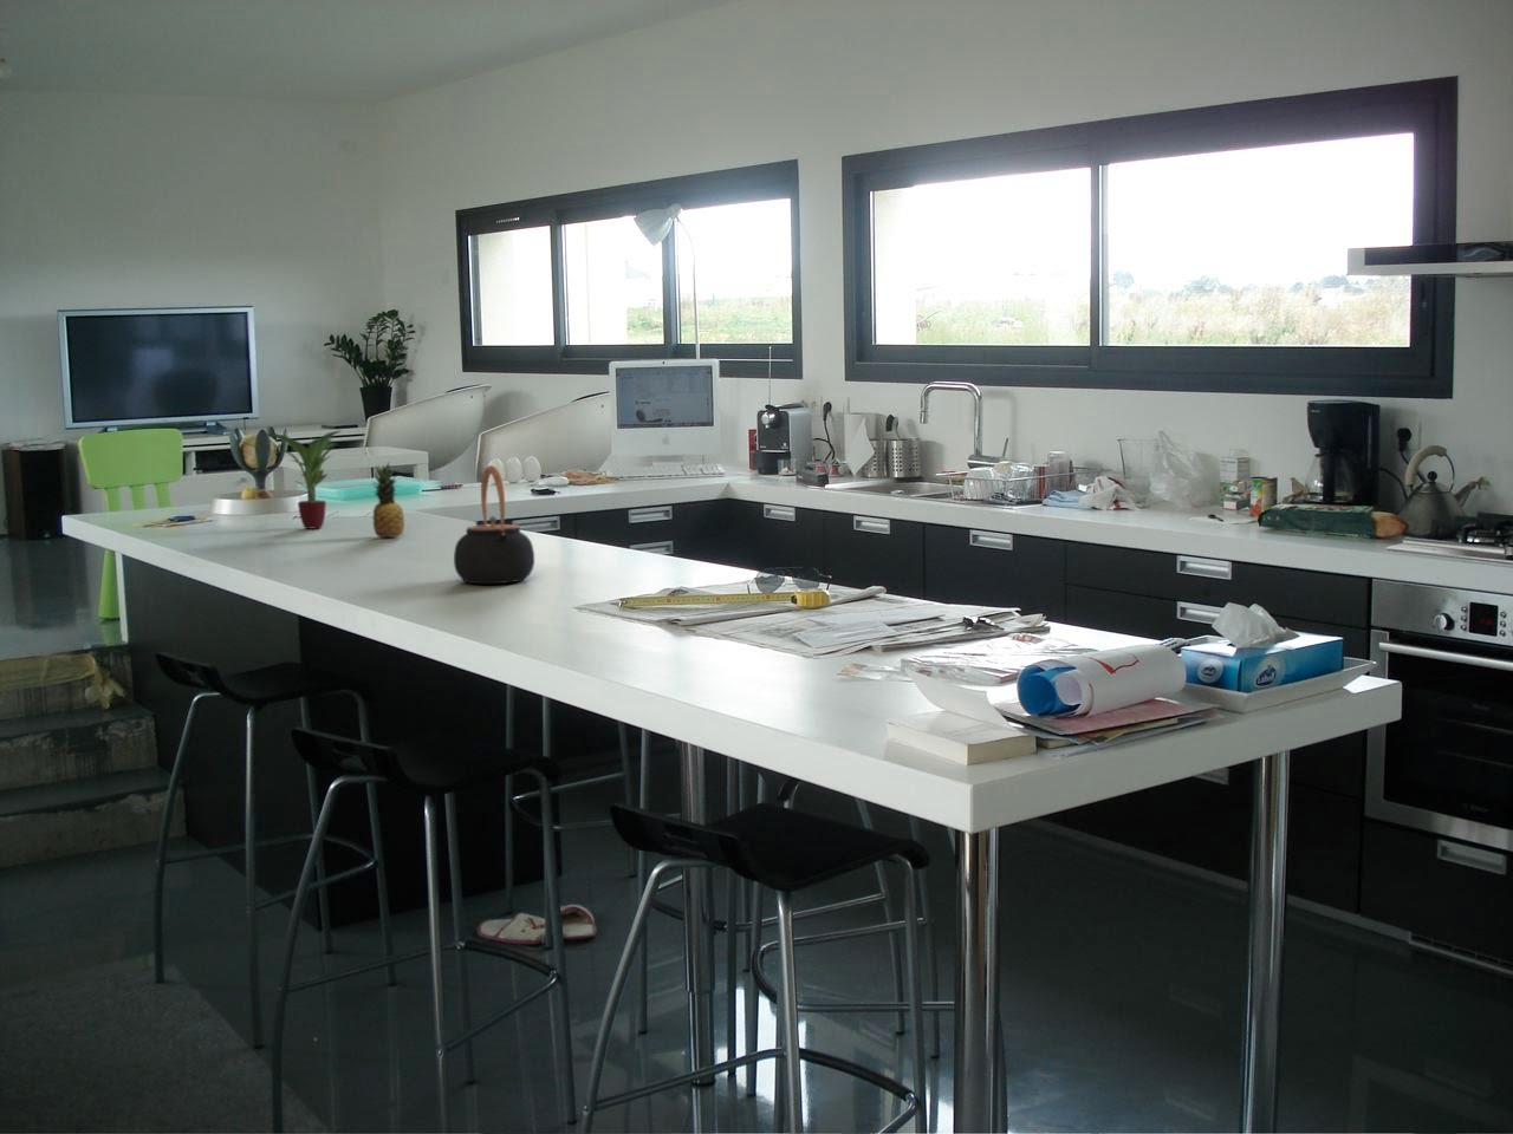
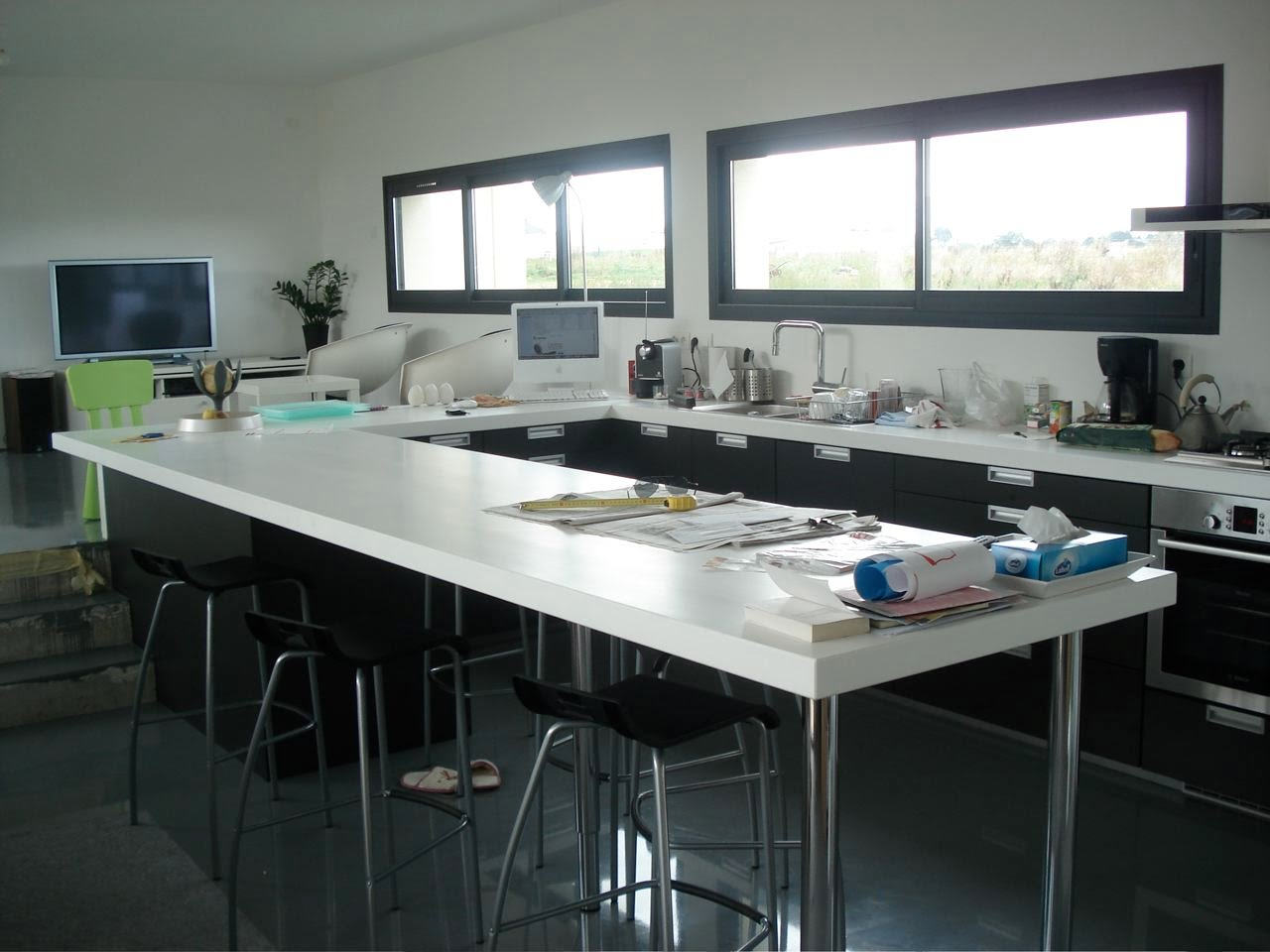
- fruit (386, 498)
- potted plant (305, 480)
- teapot (491, 522)
